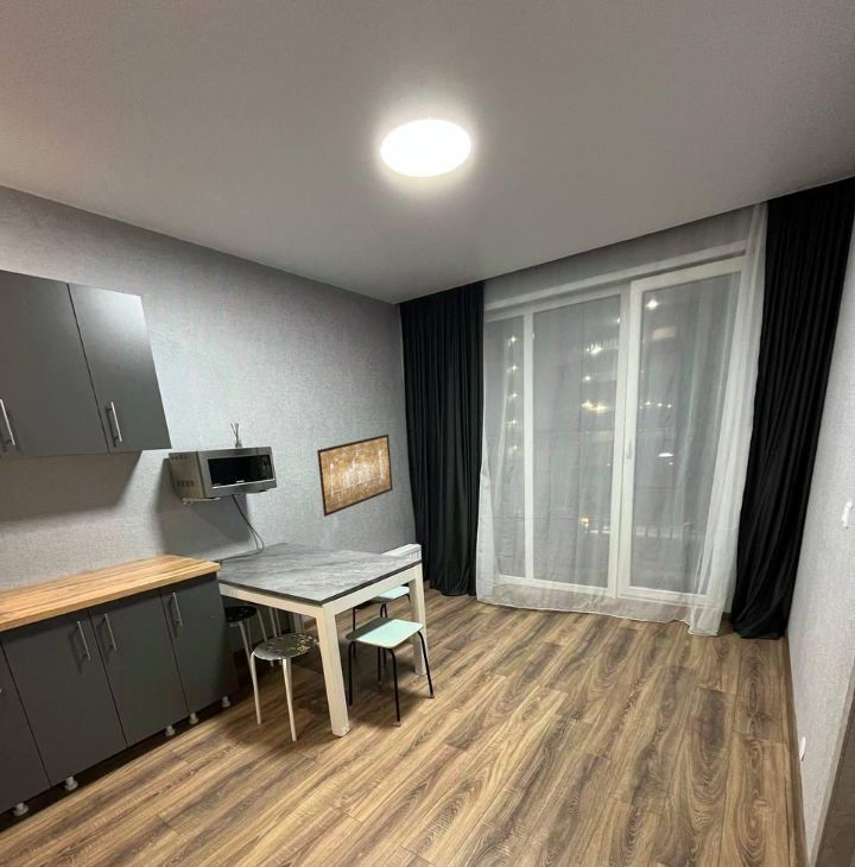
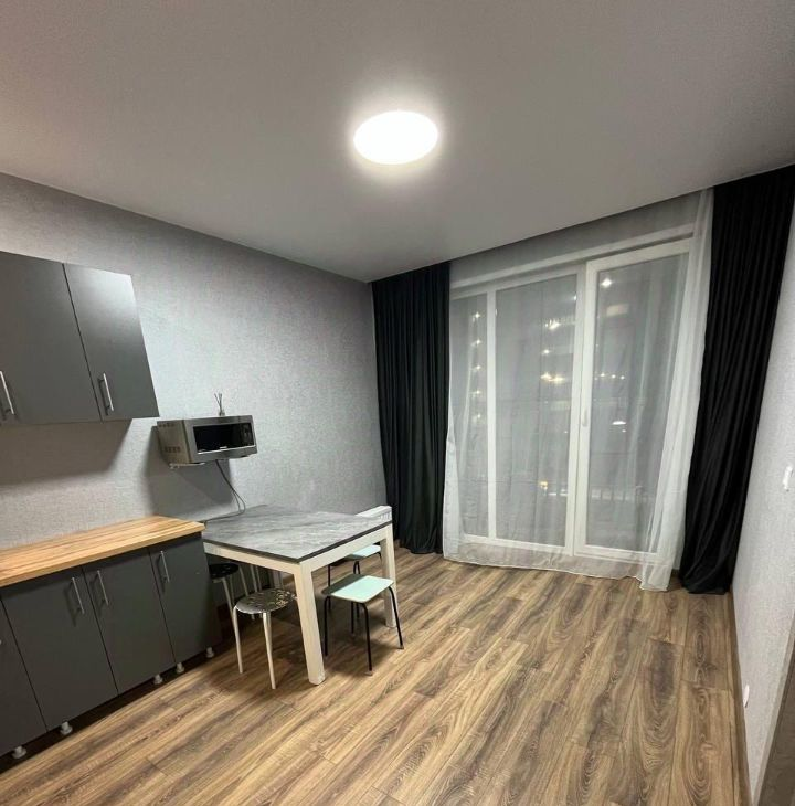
- wall art (359, 472)
